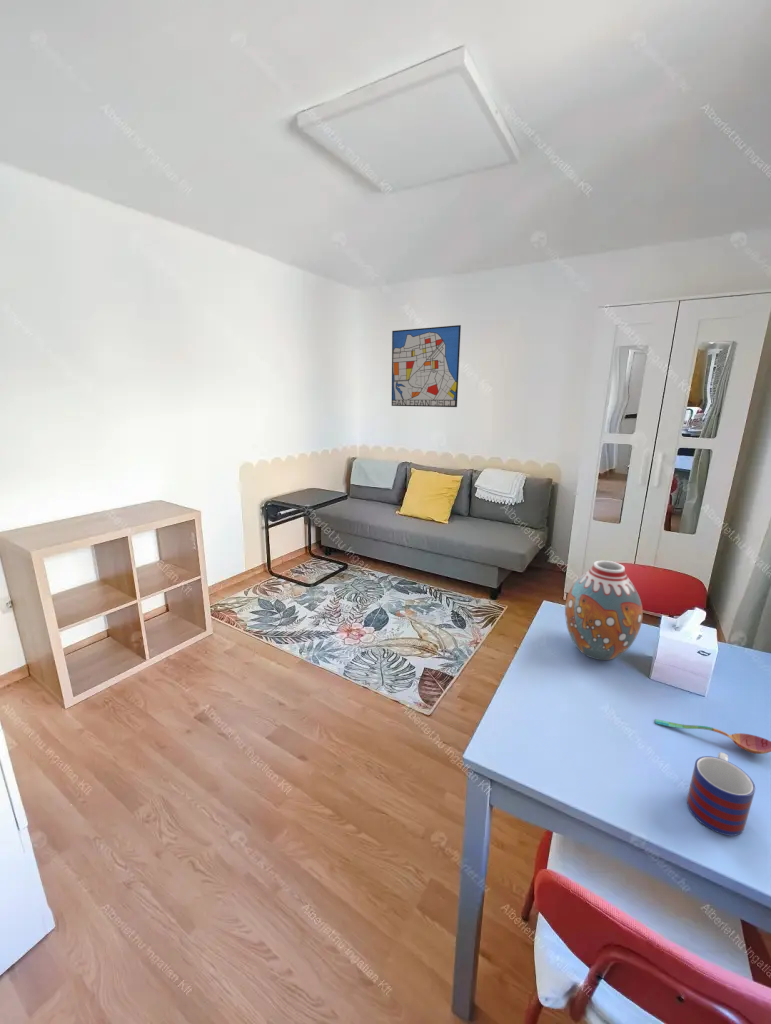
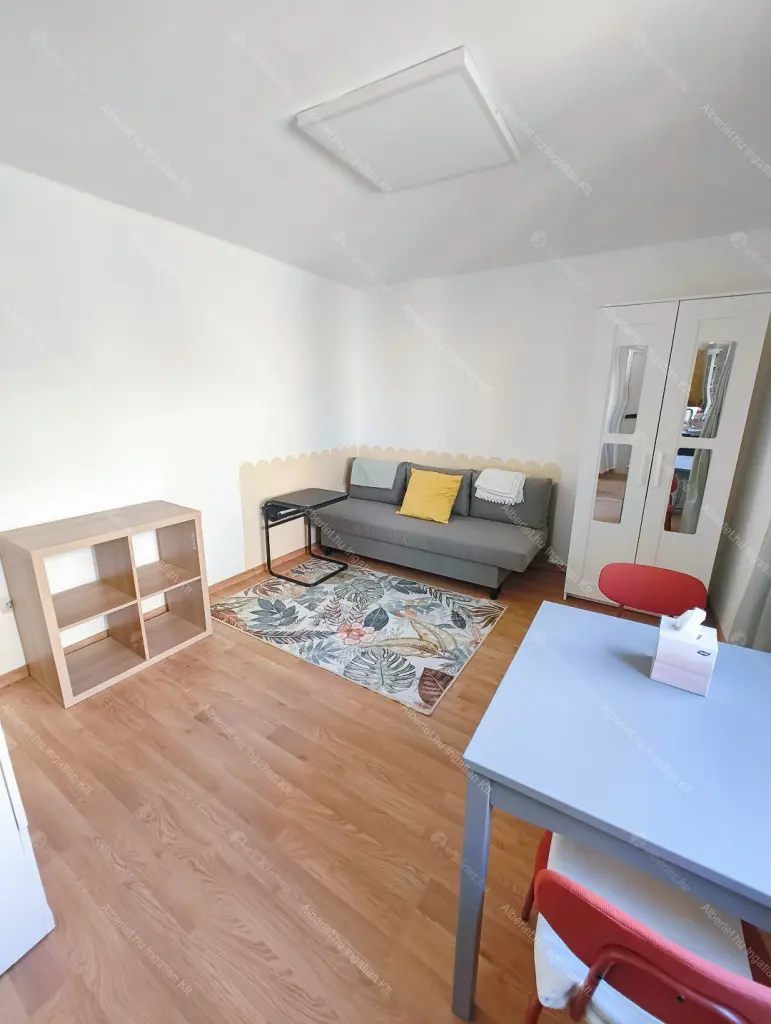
- vase (602, 609)
- mug (719, 786)
- soupspoon (711, 730)
- wall art (423, 368)
